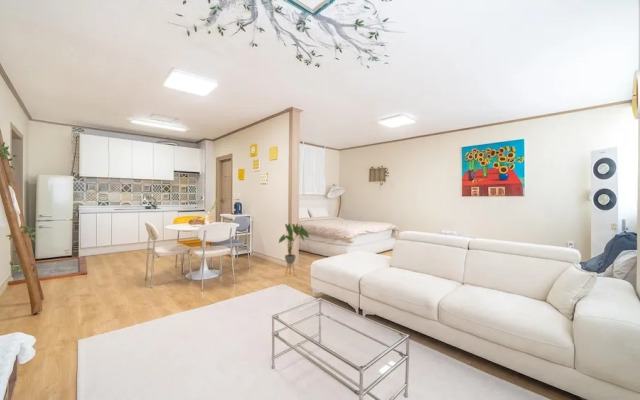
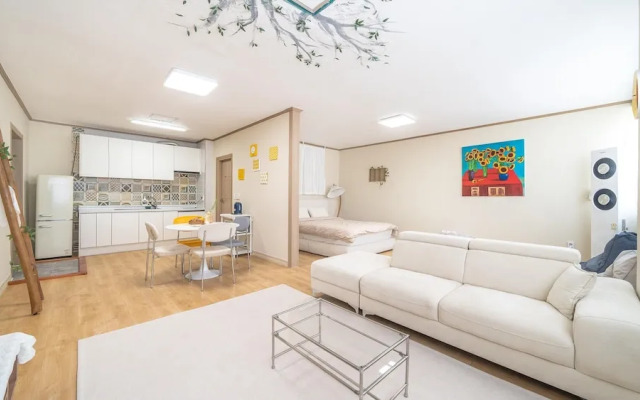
- house plant (291, 248)
